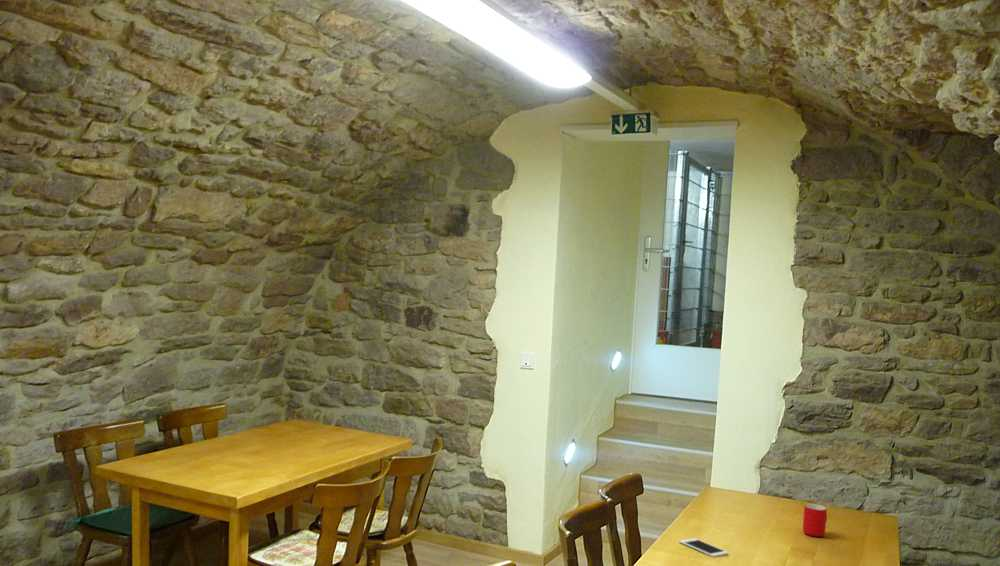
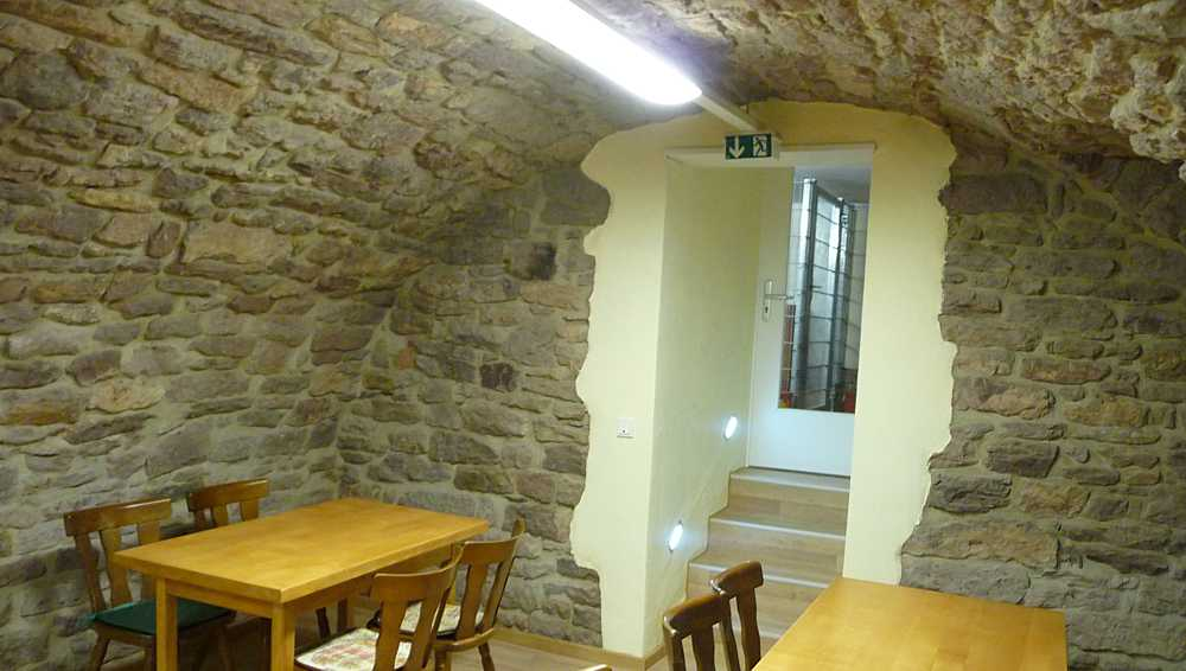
- cell phone (703, 547)
- cup (817, 519)
